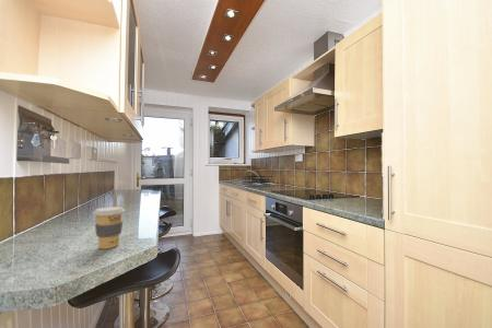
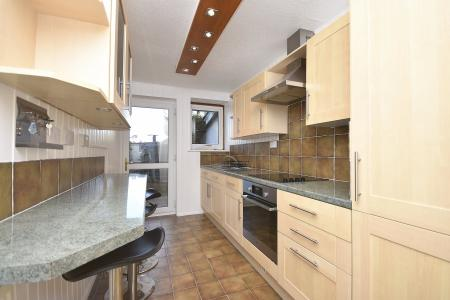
- coffee cup (108, 226)
